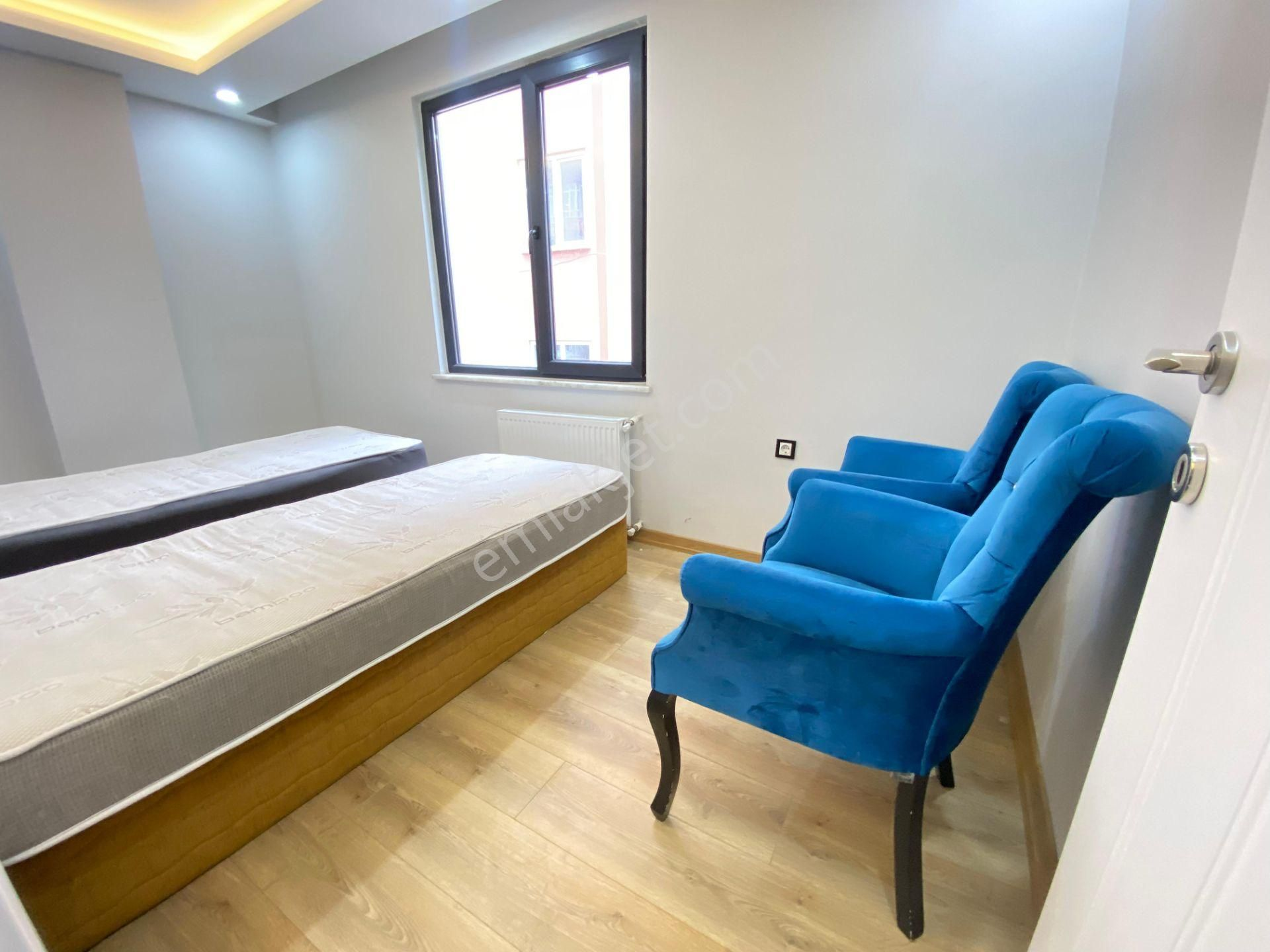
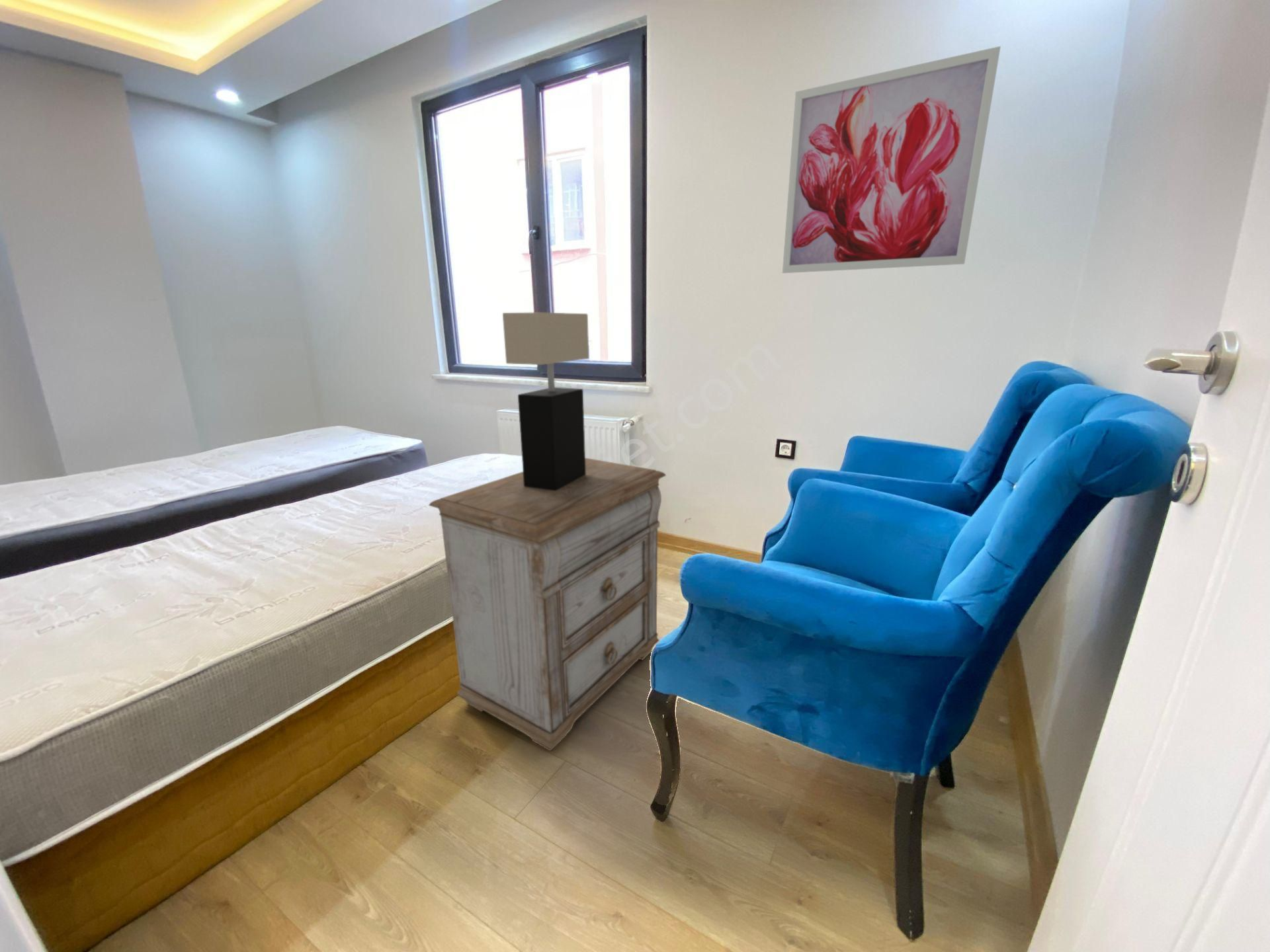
+ nightstand (562, 584)
+ table lamp (552, 399)
+ wall art (877, 175)
